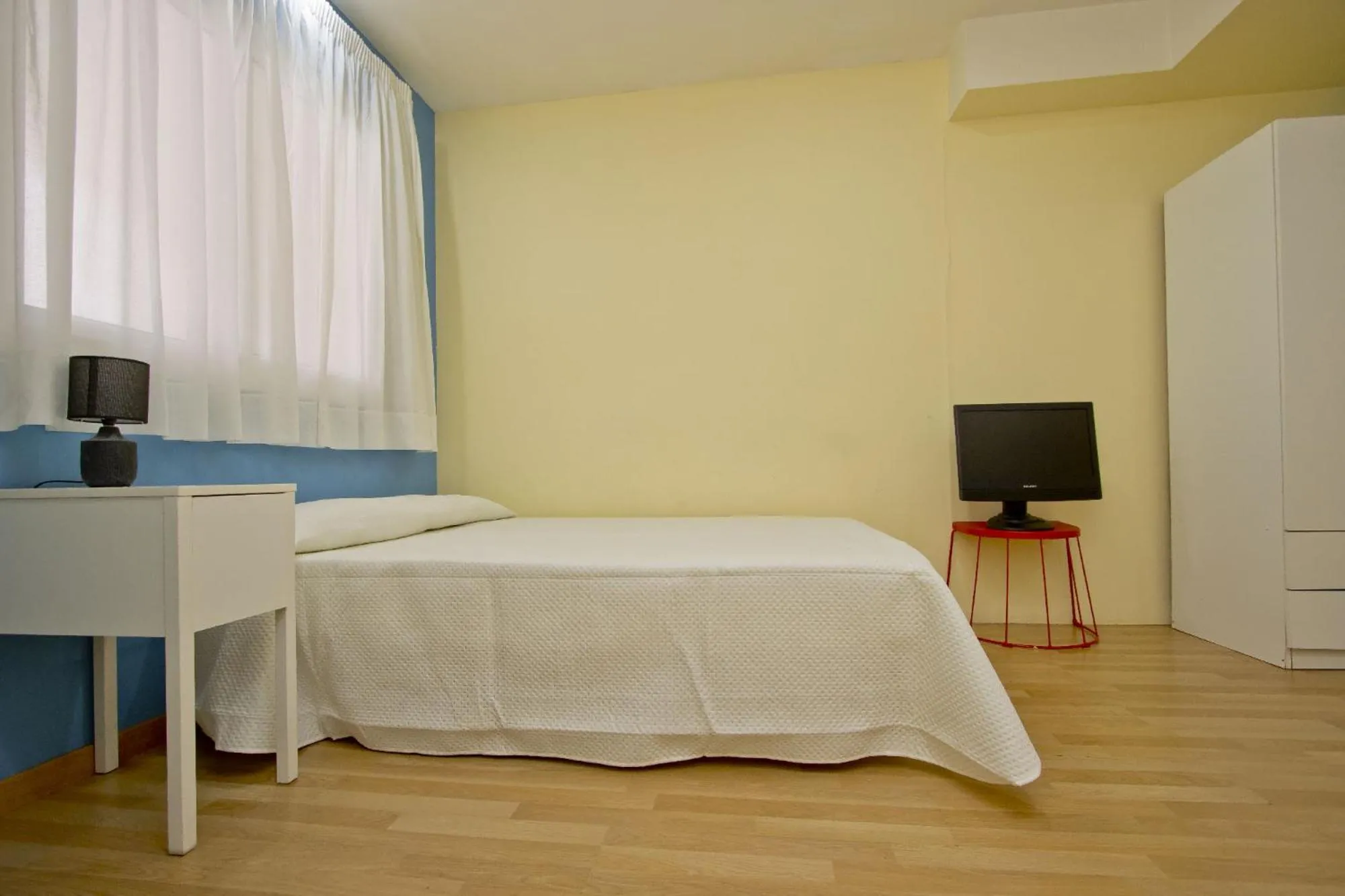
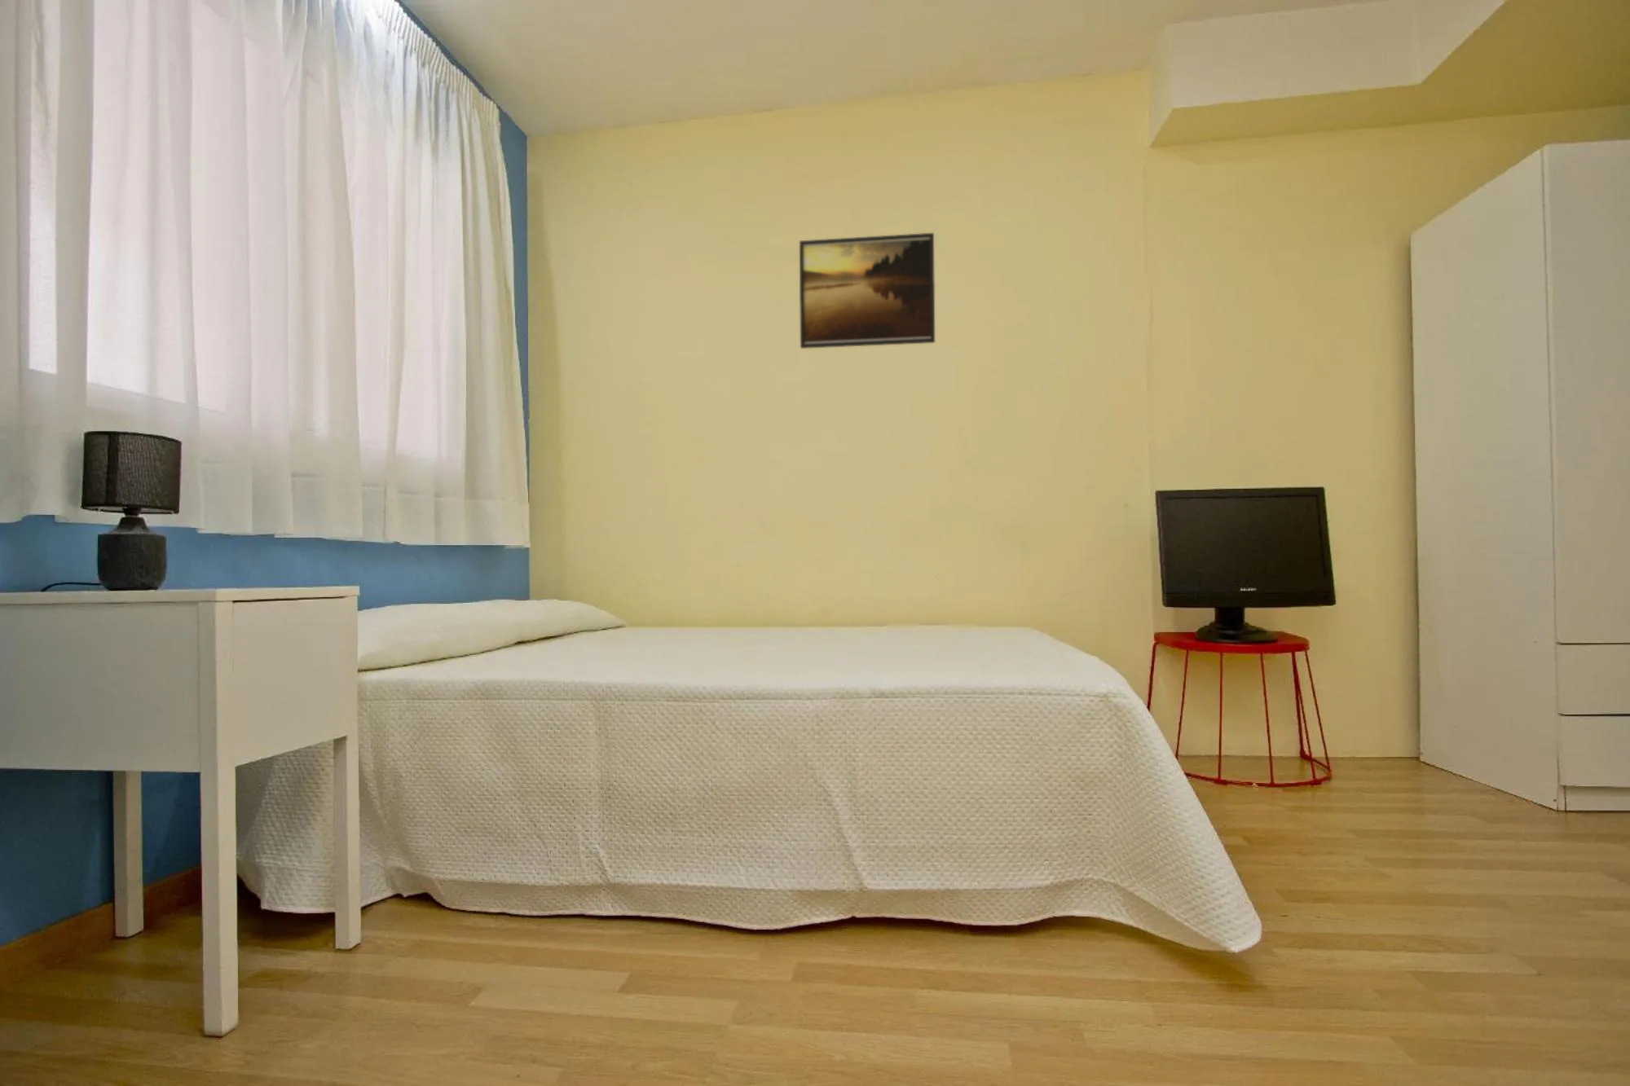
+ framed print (867, 291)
